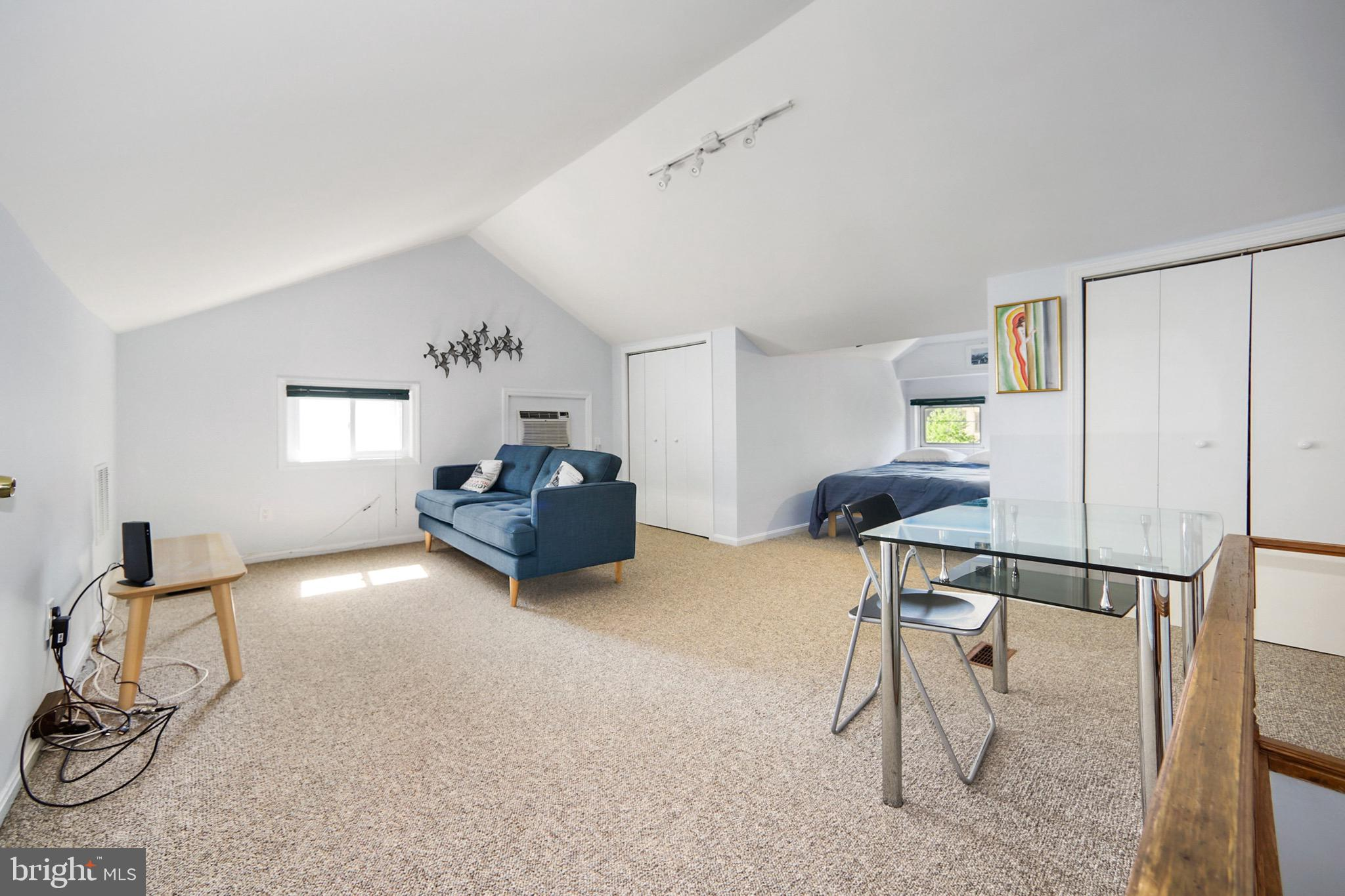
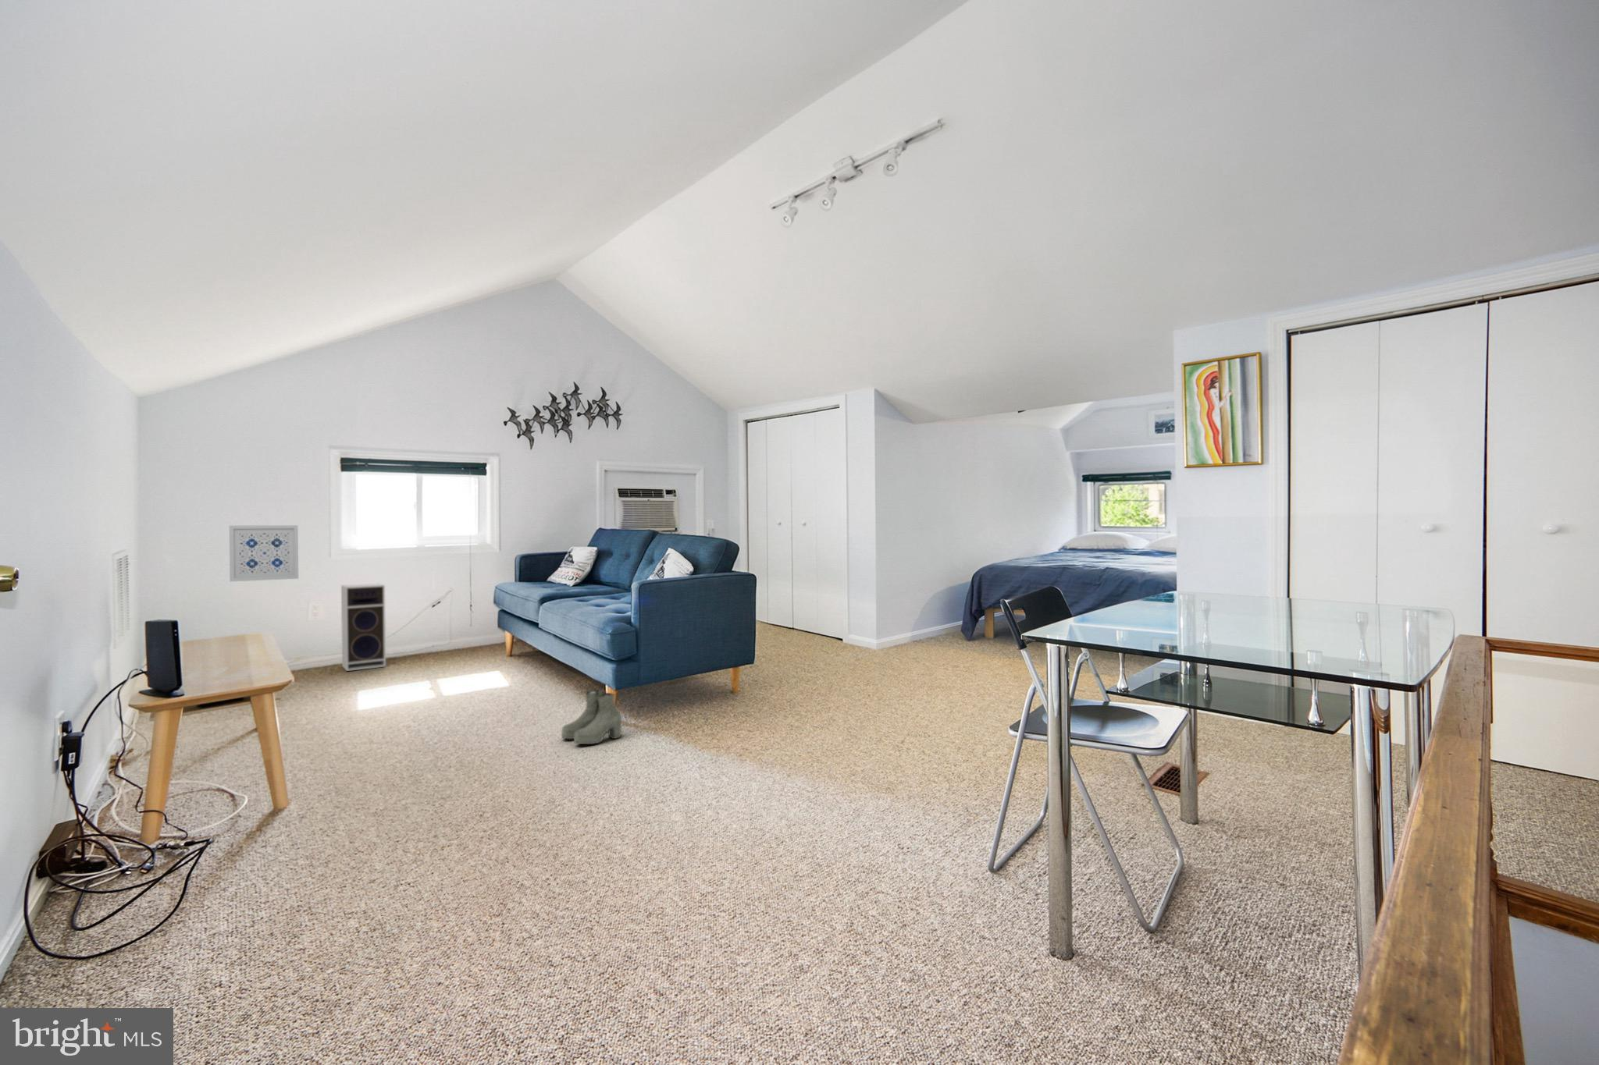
+ boots (592, 716)
+ wall art (264, 553)
+ speaker (363, 625)
